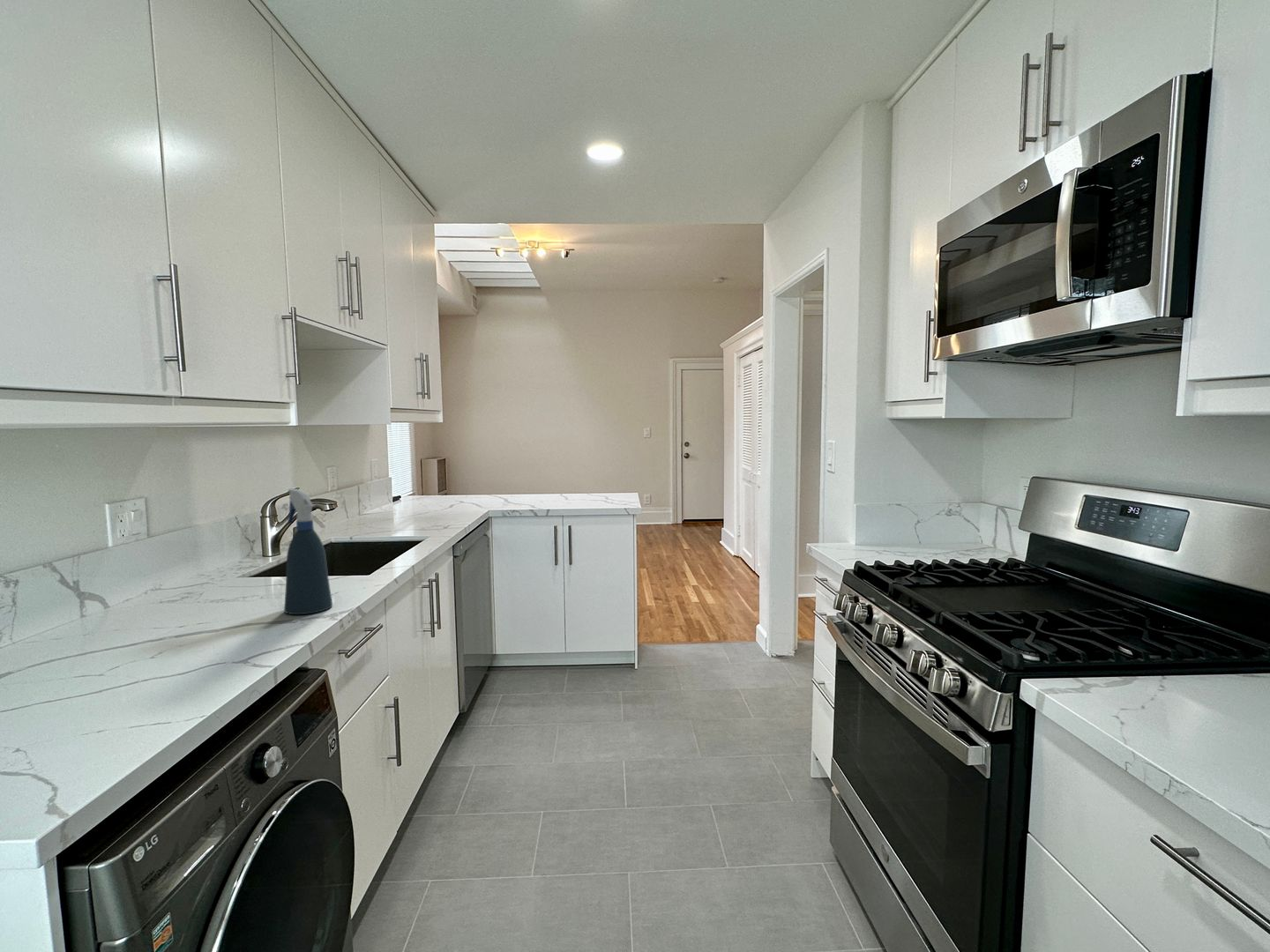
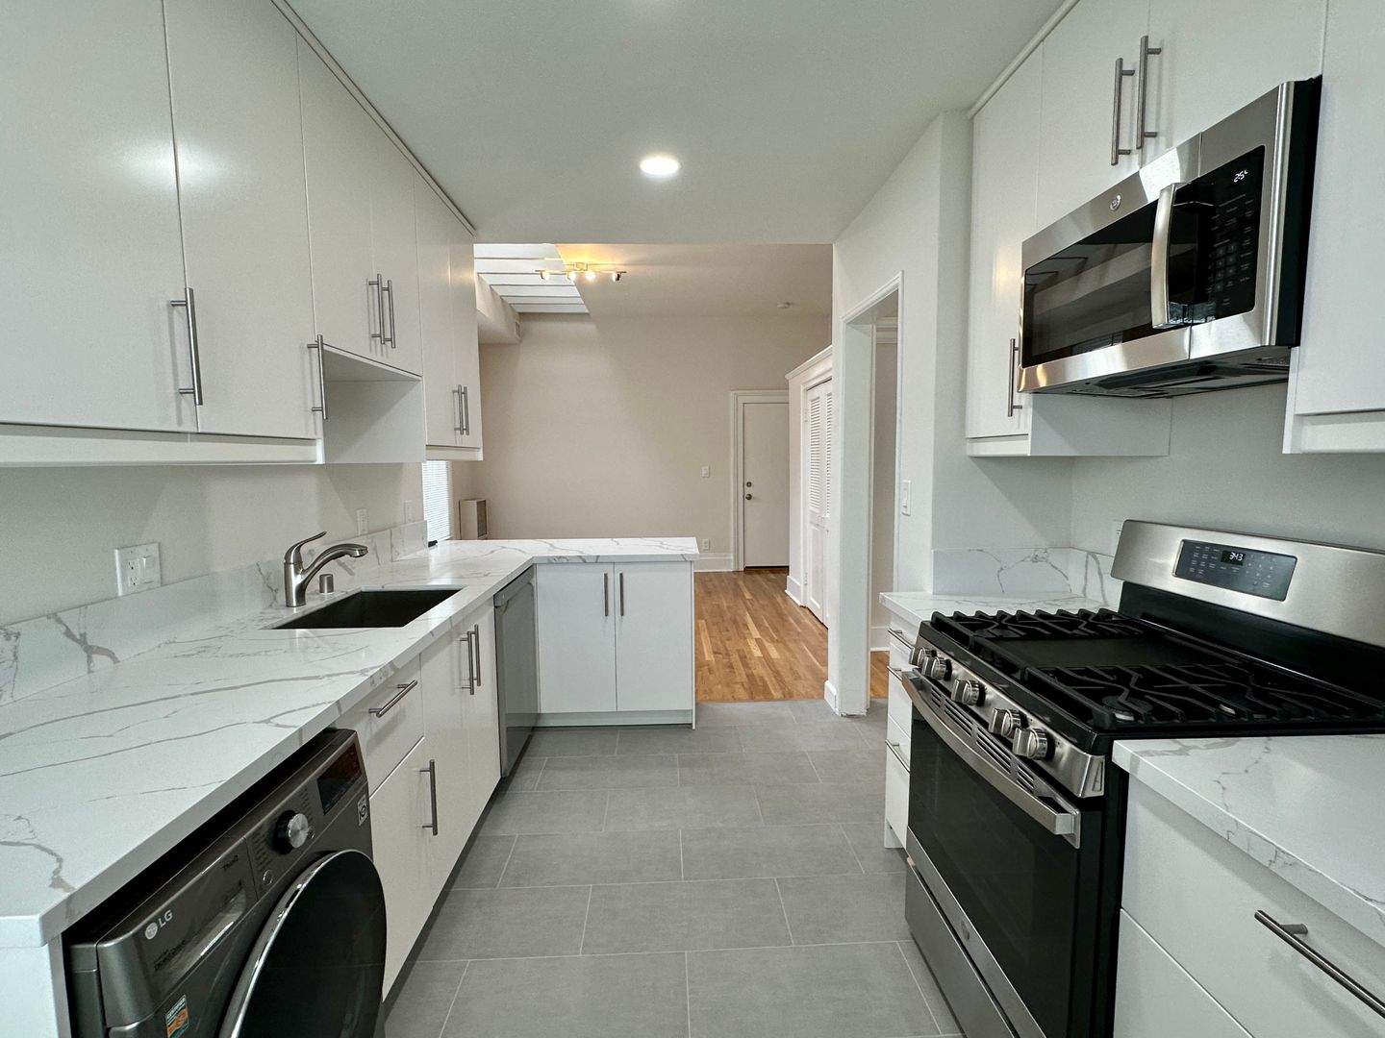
- spray bottle (303, 549)
